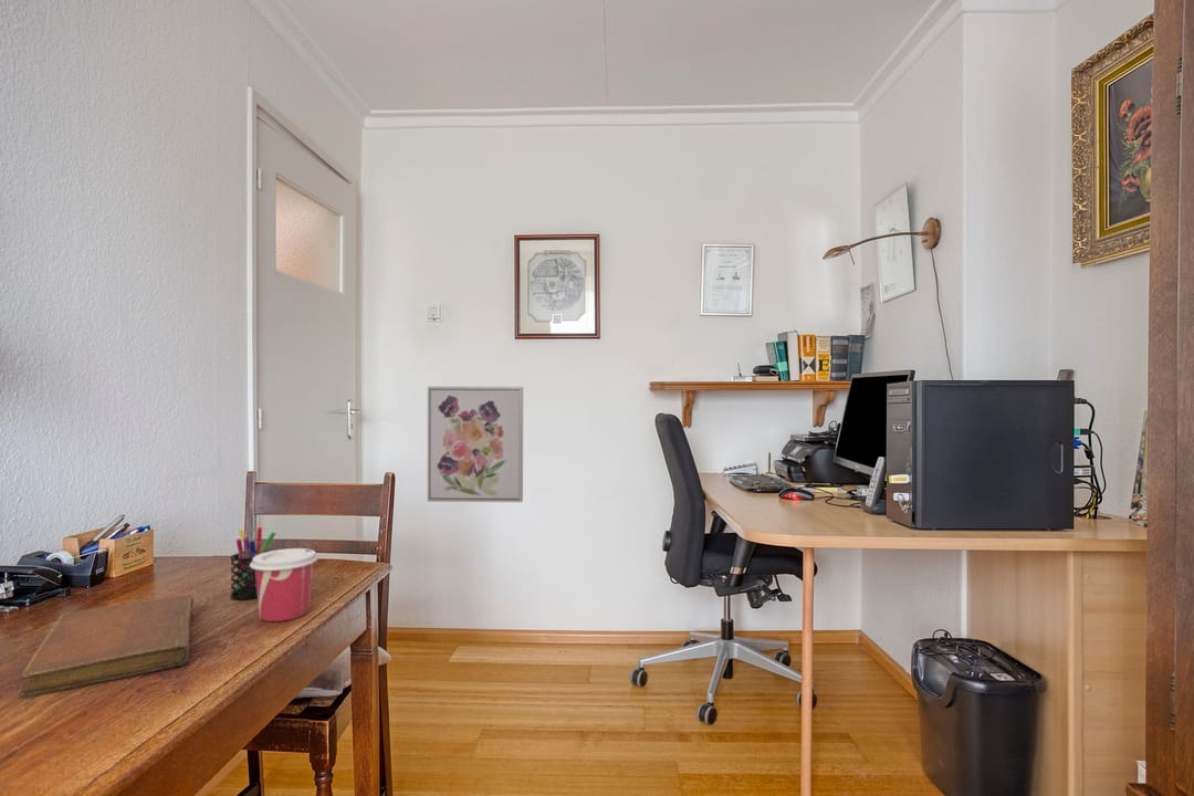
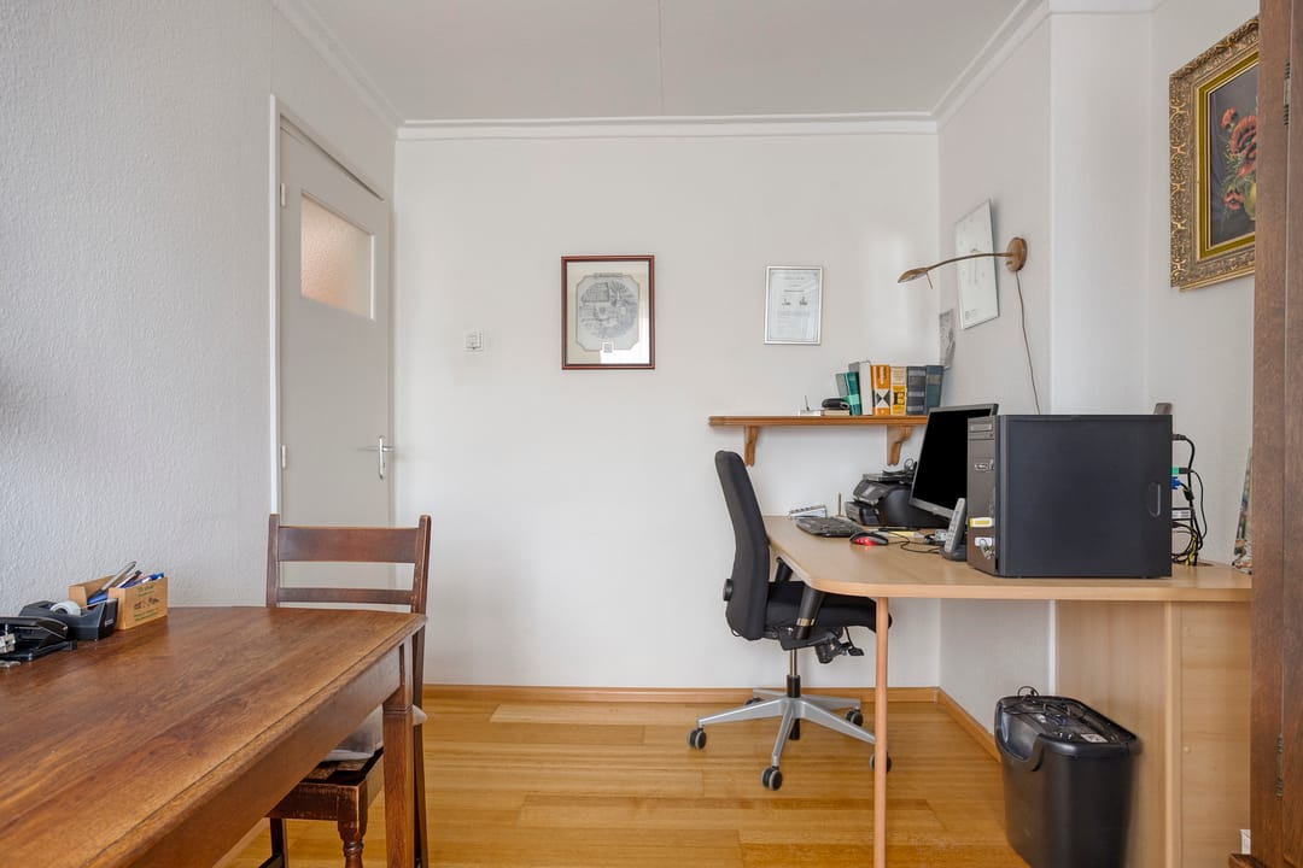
- notebook (121, 636)
- cup (284, 584)
- wall art (475, 443)
- pen holder (252, 558)
